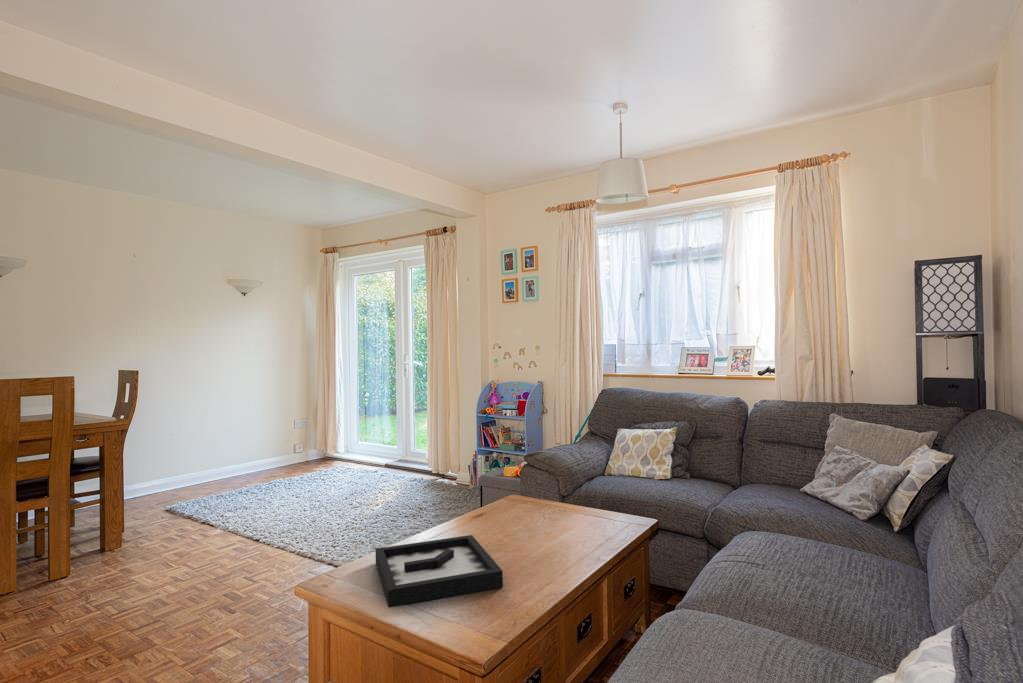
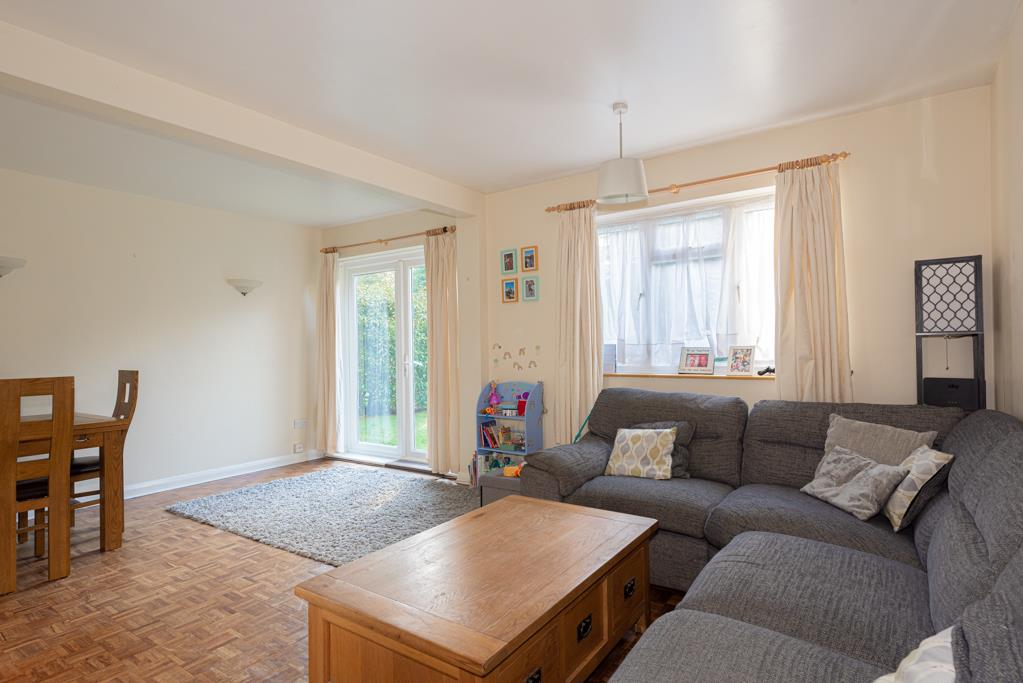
- decorative tray (435, 566)
